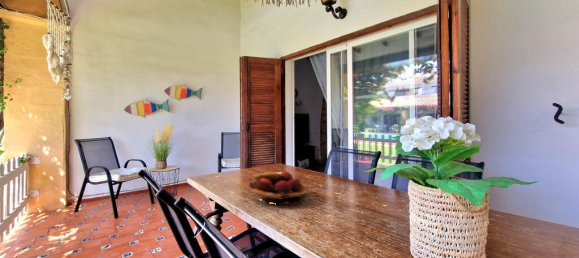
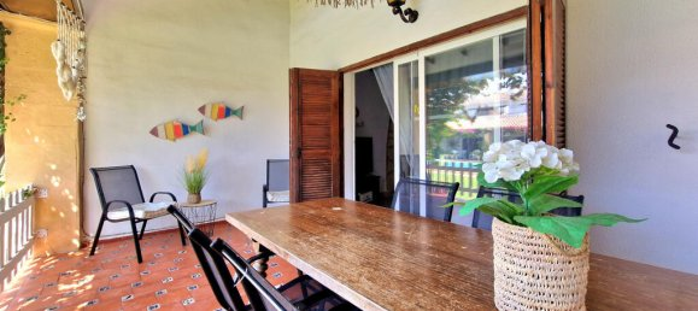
- fruit basket (277, 185)
